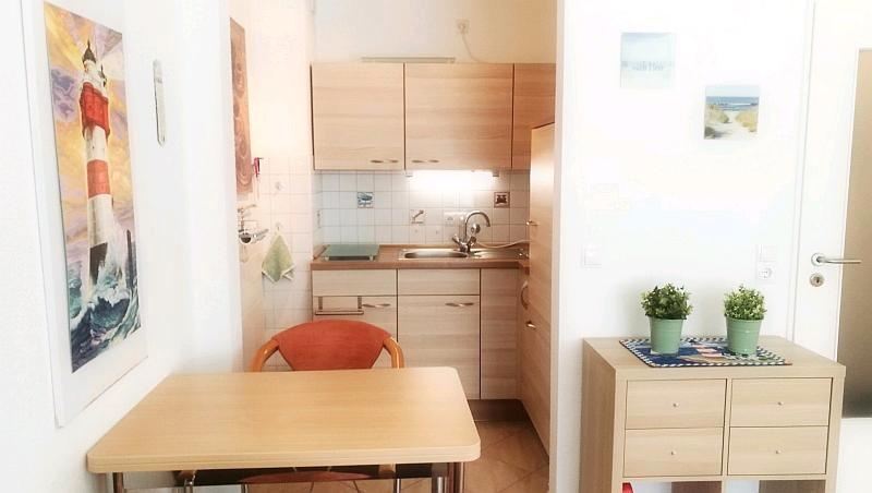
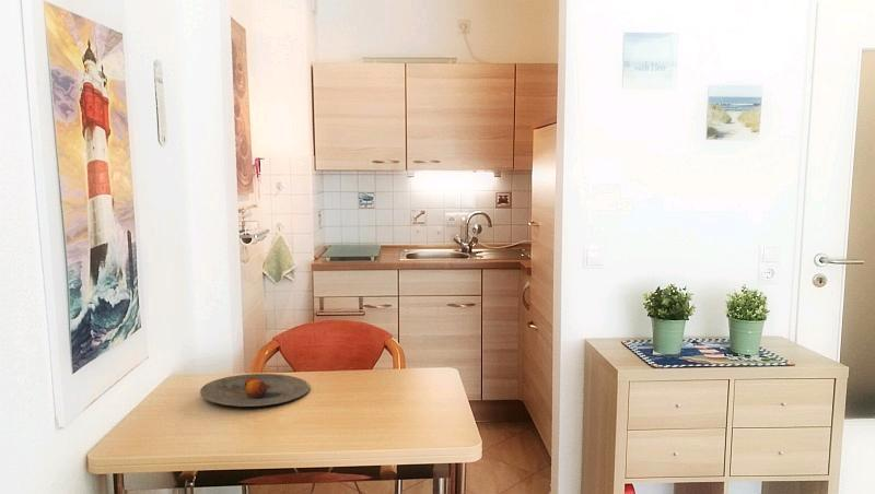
+ plate (256, 384)
